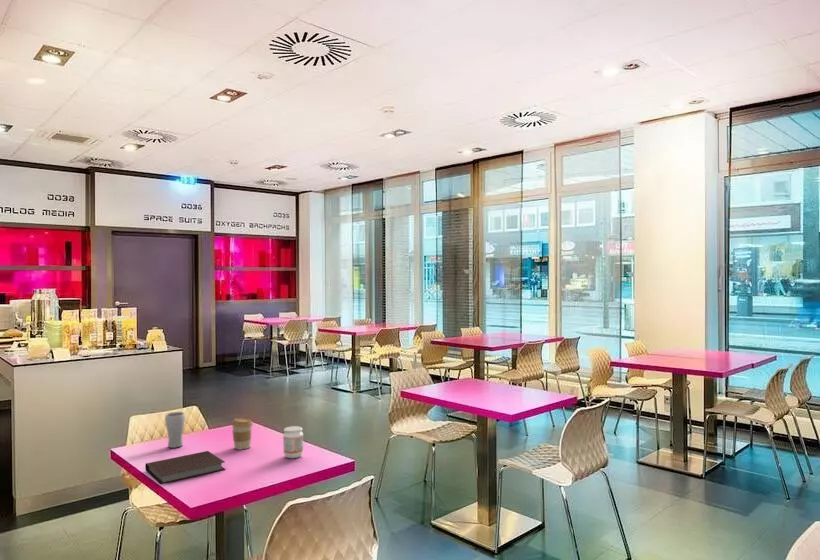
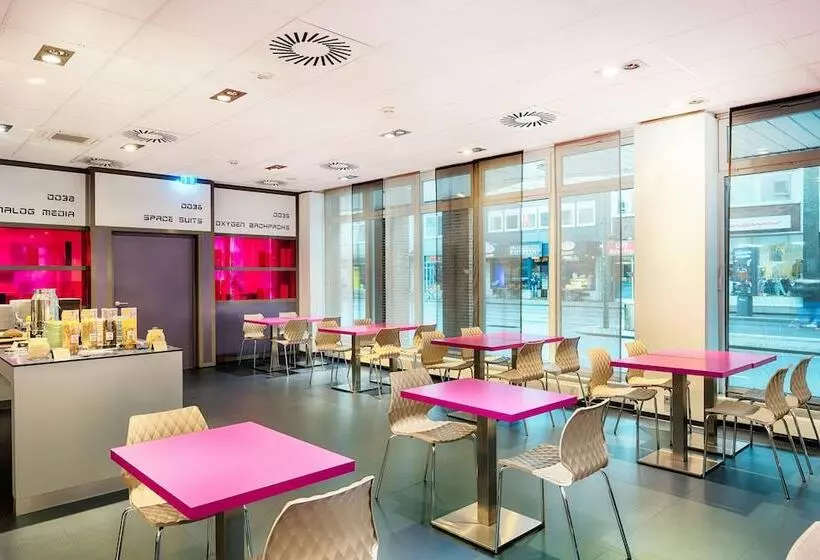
- coffee cup (242, 433)
- notebook (185, 466)
- jam (293, 442)
- drinking glass (175, 430)
